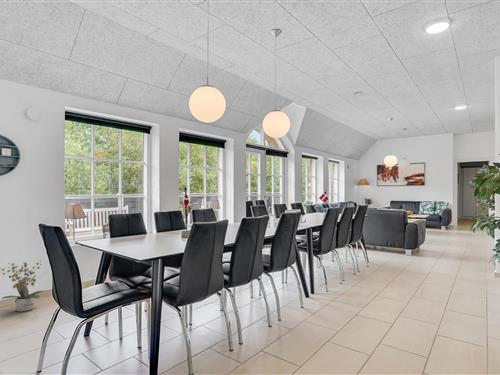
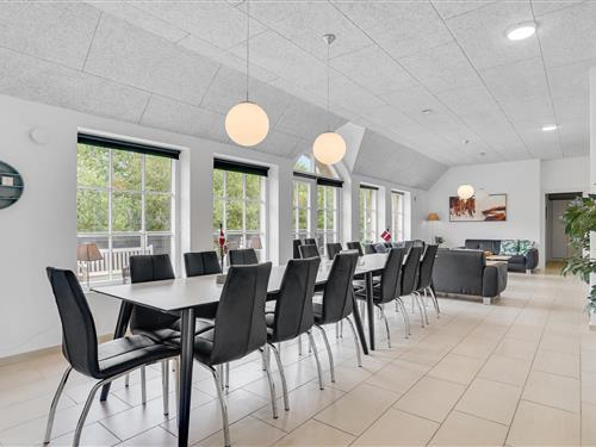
- potted plant (22, 286)
